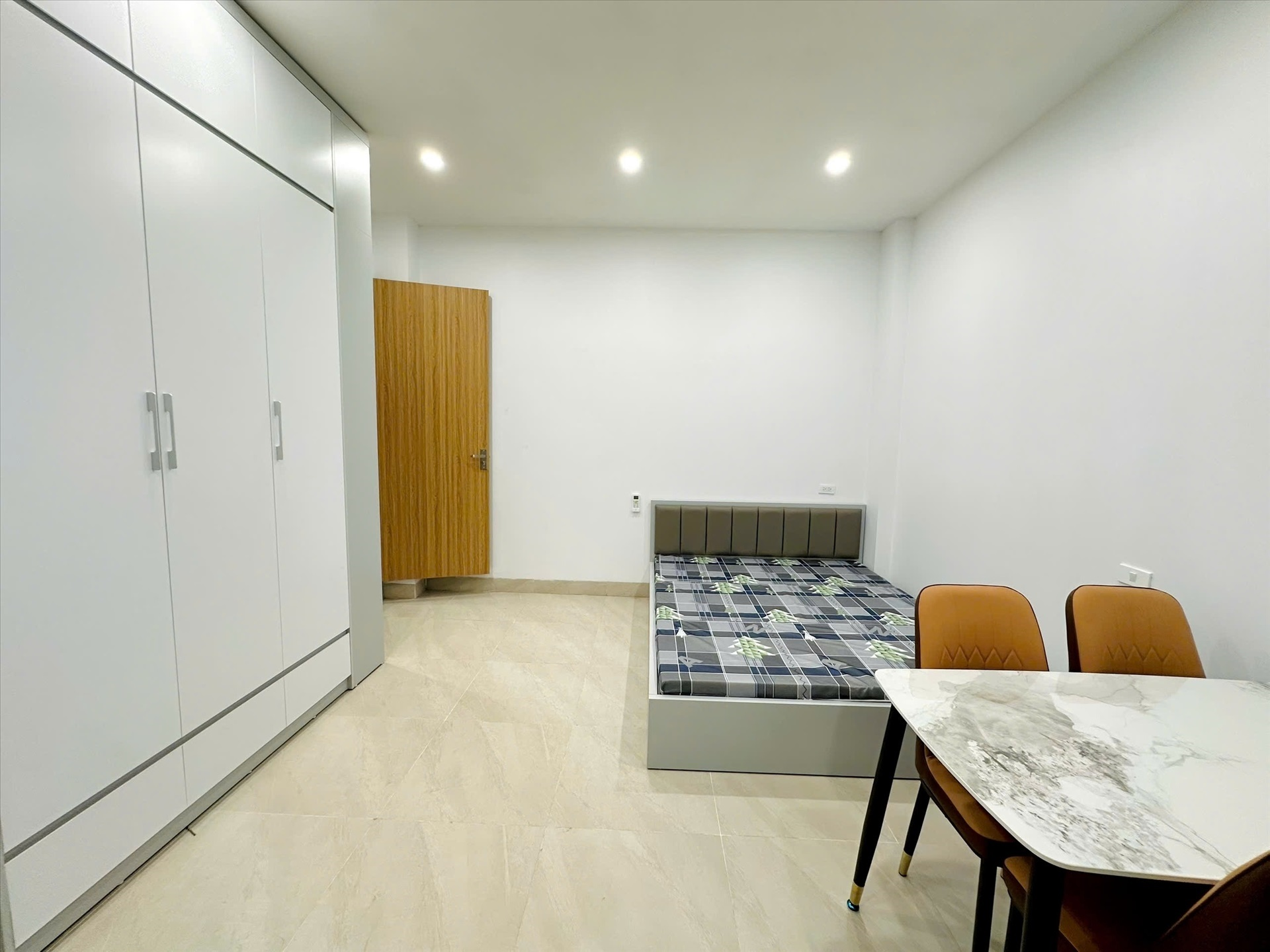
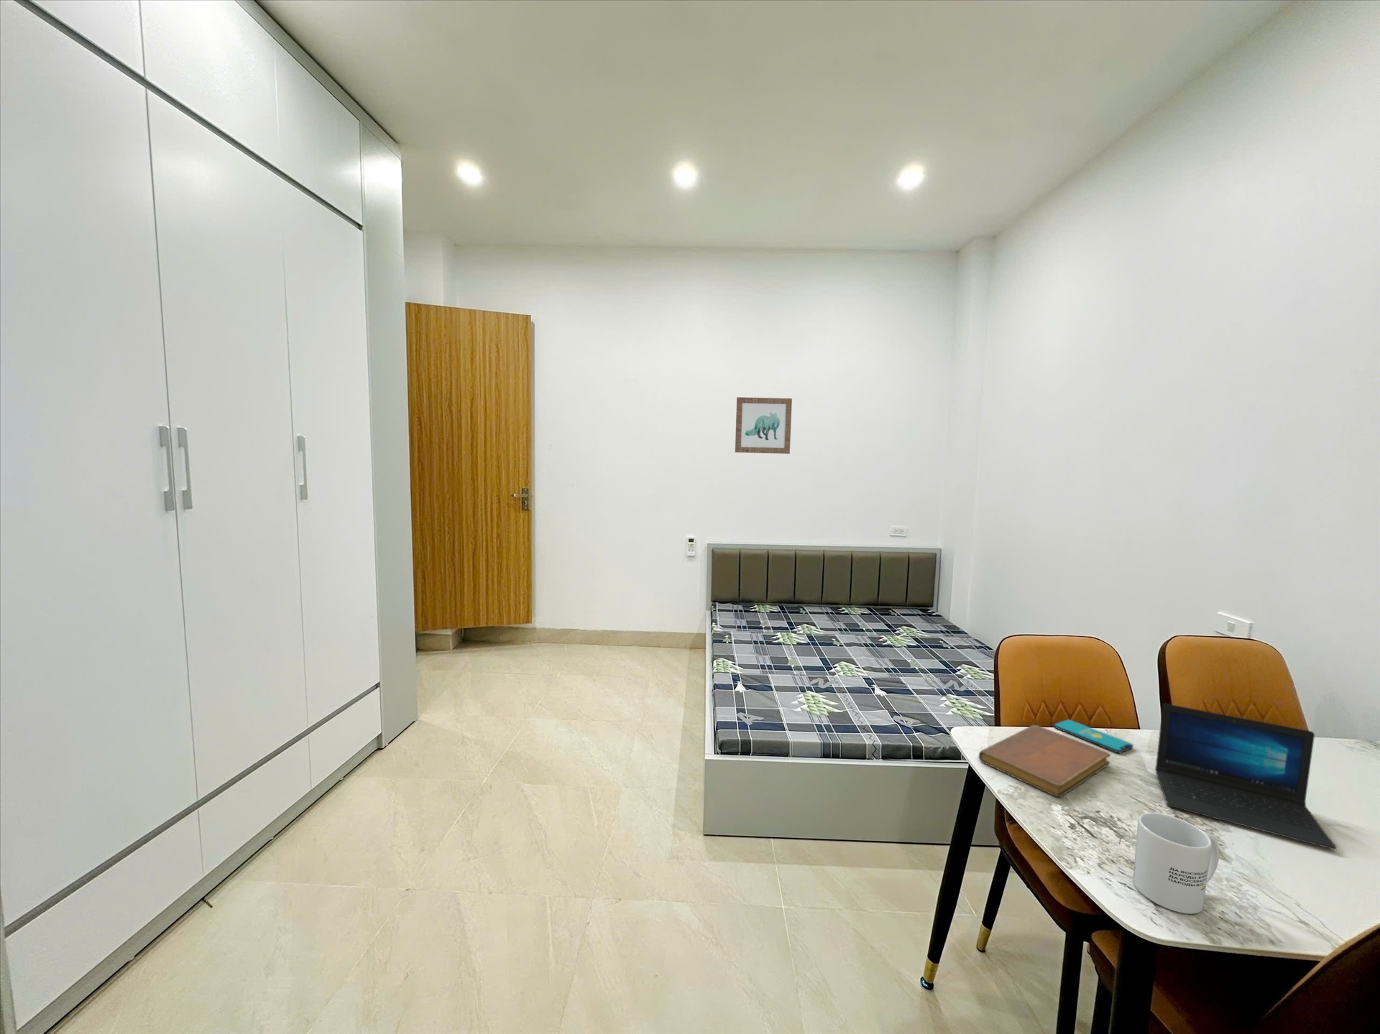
+ notebook (1044, 756)
+ laptop (1240, 768)
+ wall art (763, 425)
+ mug (1174, 857)
+ smartphone (1092, 735)
